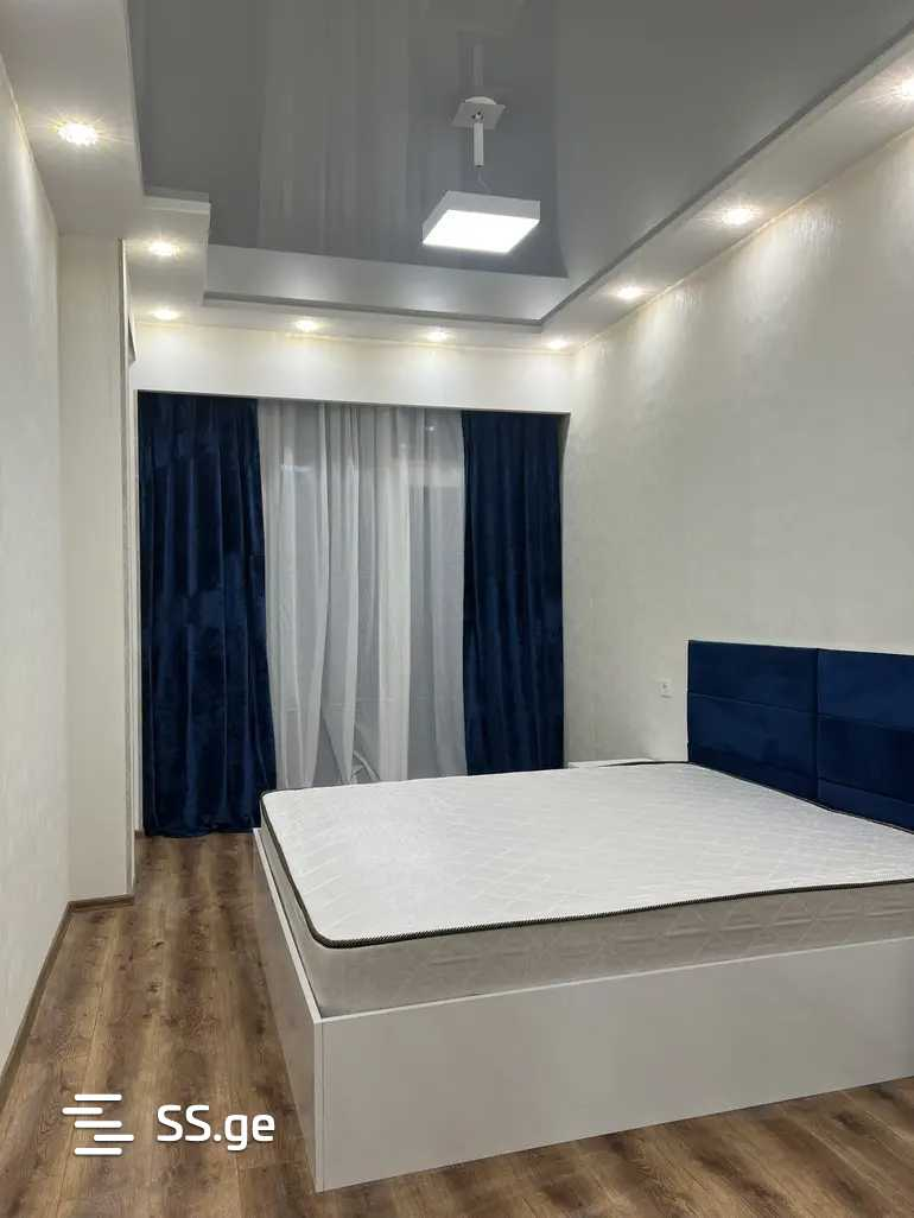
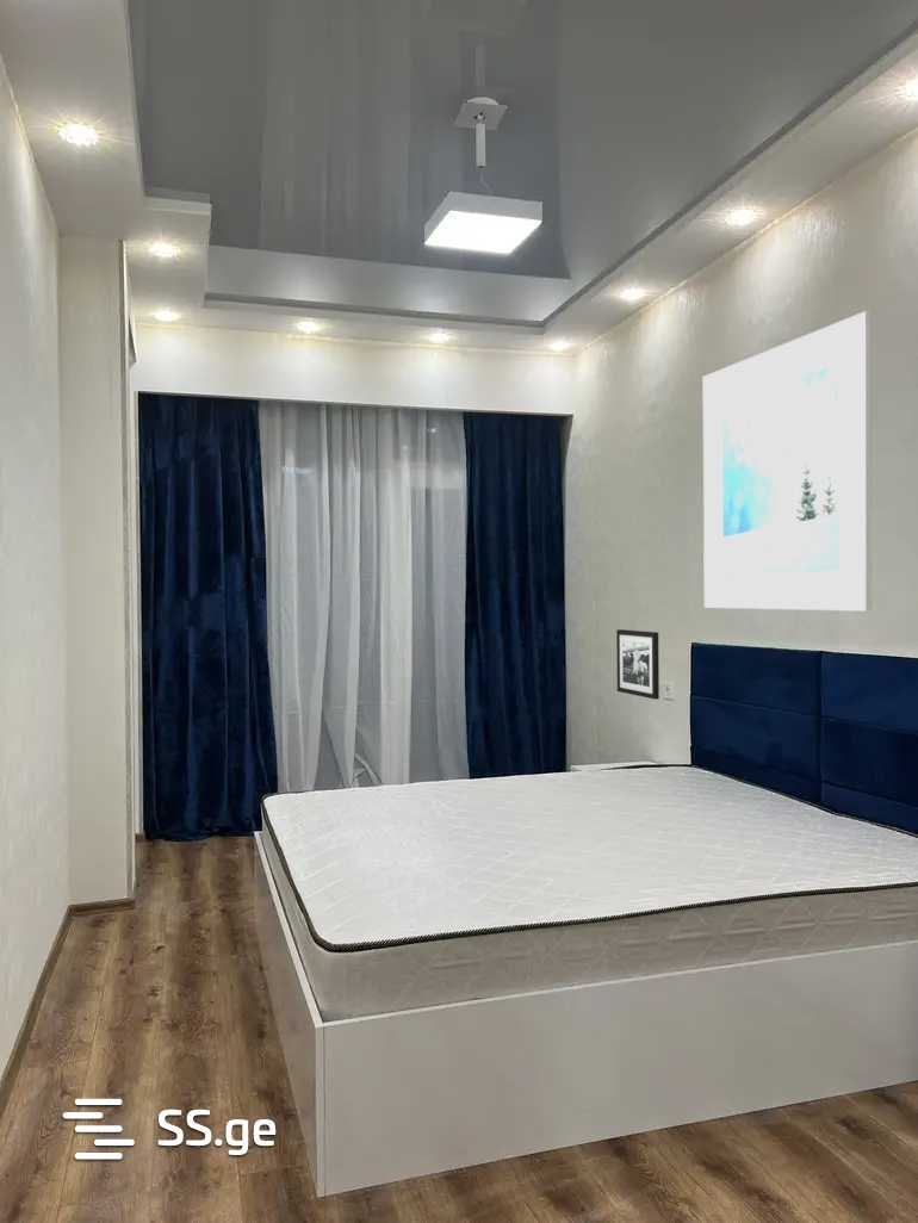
+ picture frame (637, 663)
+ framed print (776, 478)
